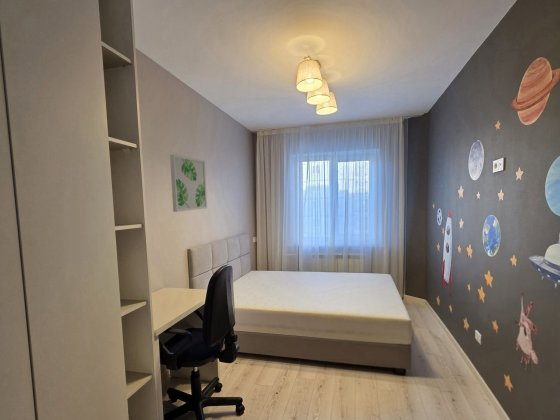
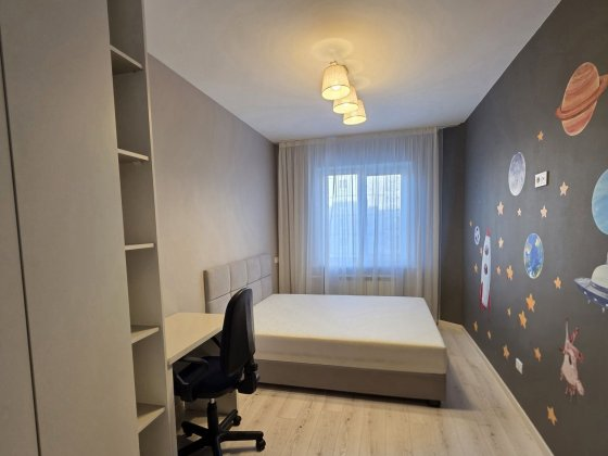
- wall art (190, 184)
